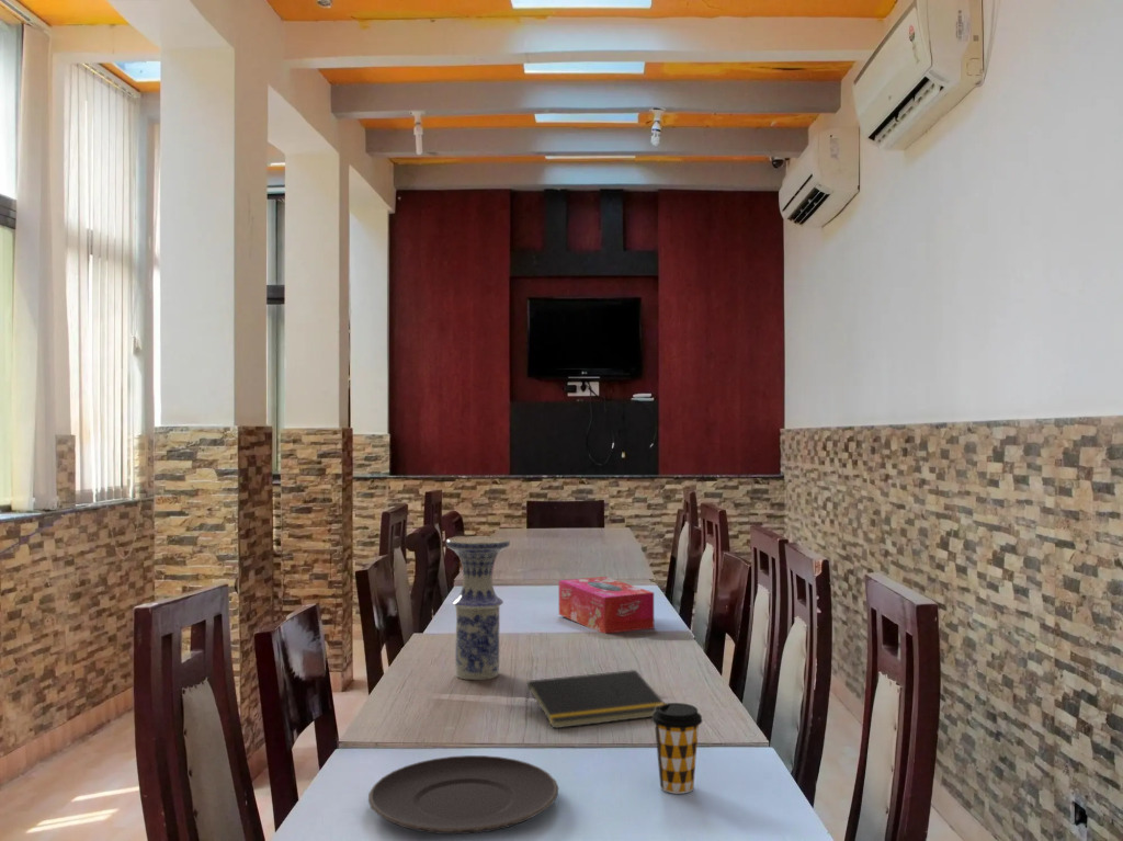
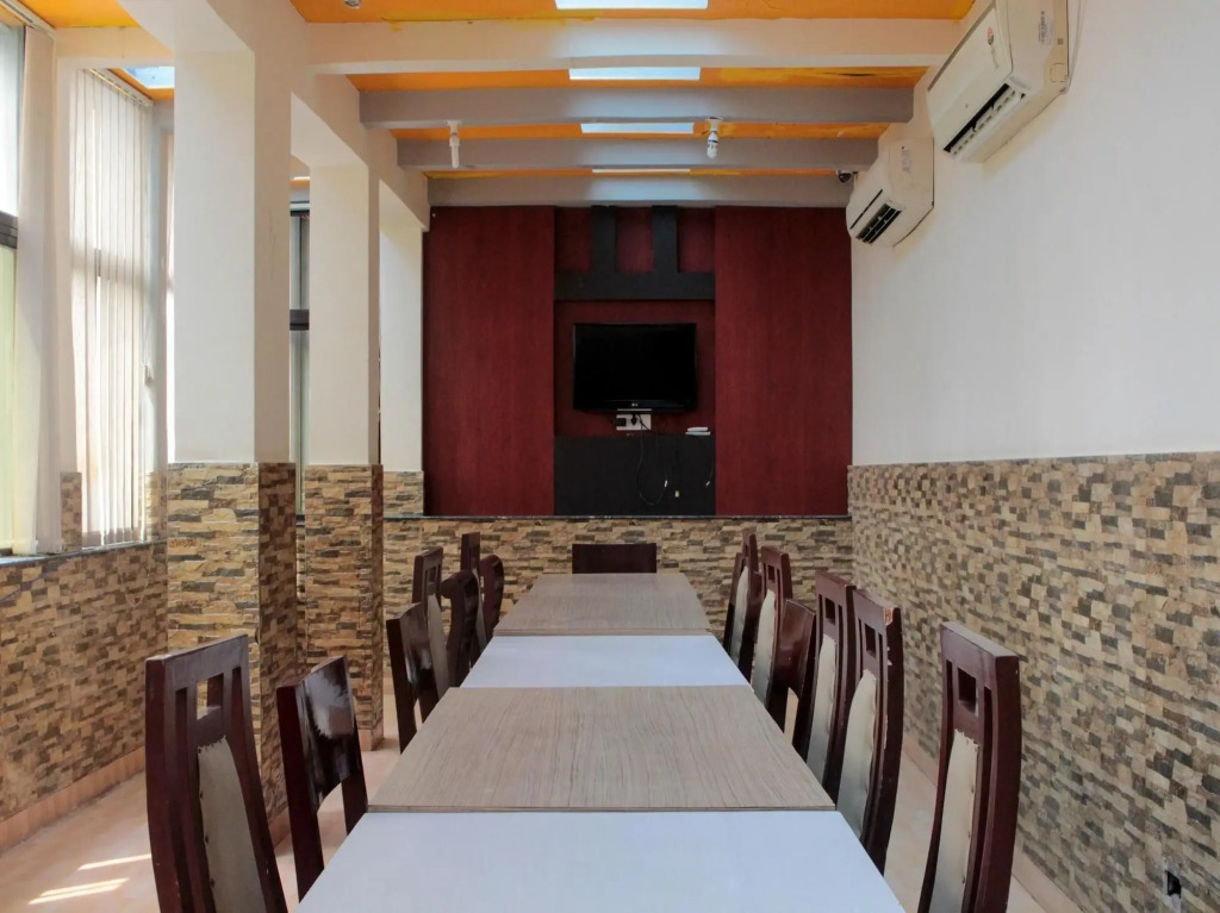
- coffee cup (677, 748)
- tissue box (604, 603)
- notepad (597, 697)
- vase (478, 606)
- plate (464, 795)
